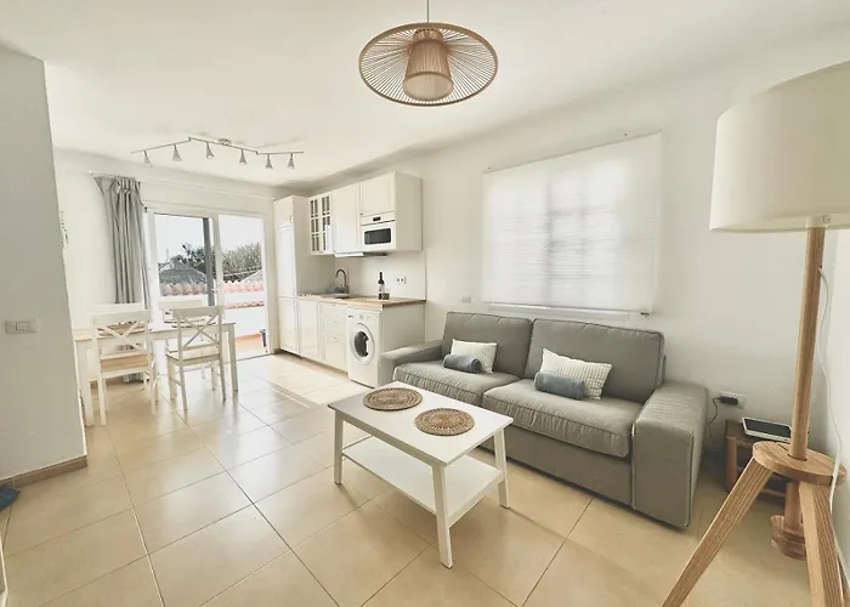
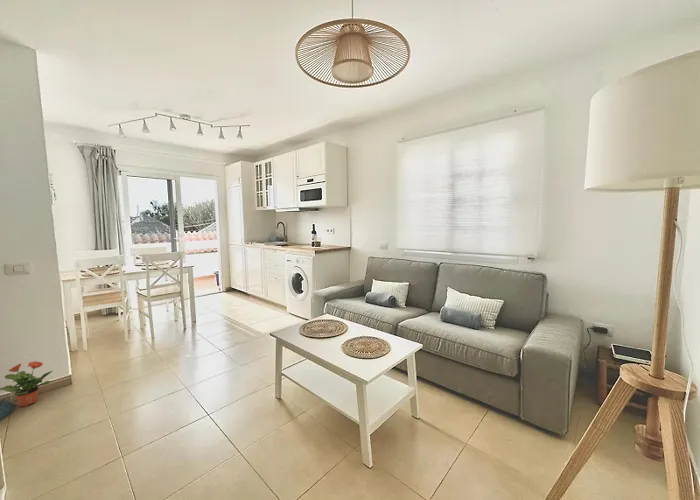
+ potted plant (26, 382)
